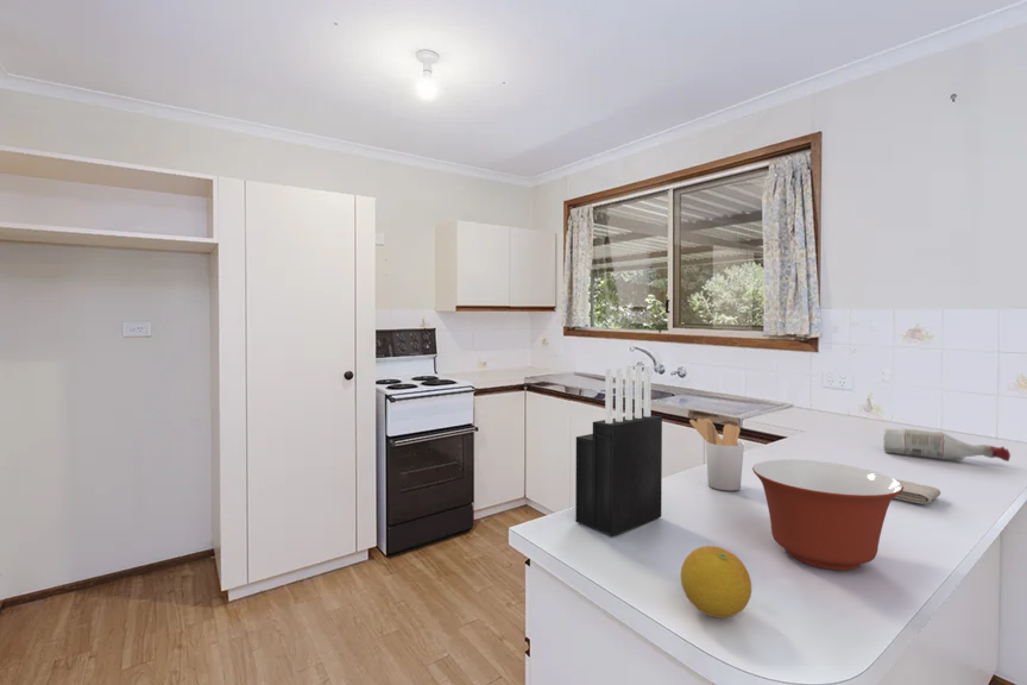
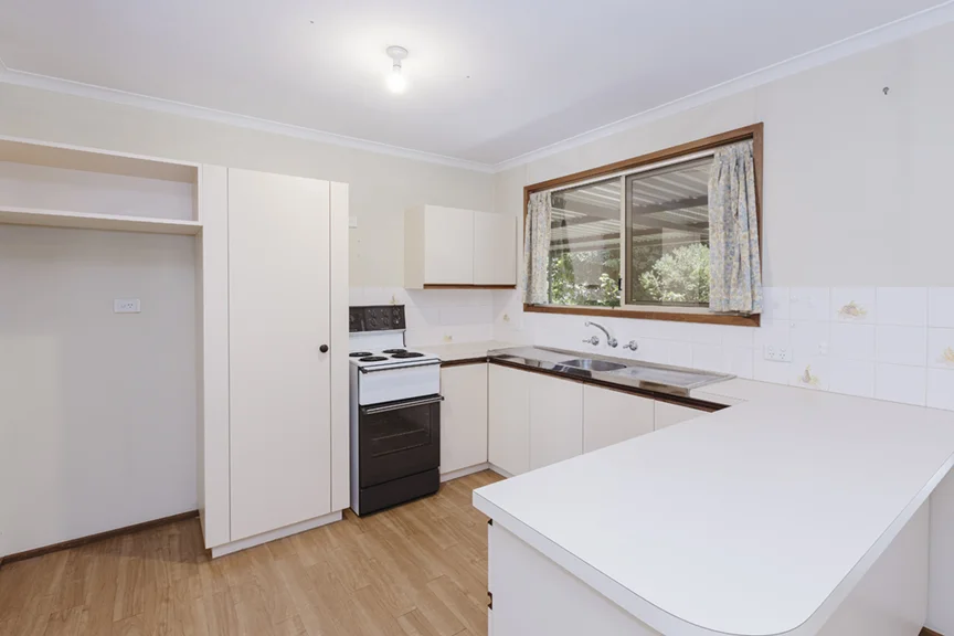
- spray bottle (943, 445)
- utensil holder (716, 451)
- washcloth (897, 480)
- mixing bowl (821, 515)
- knife block (615, 441)
- fruit (714, 580)
